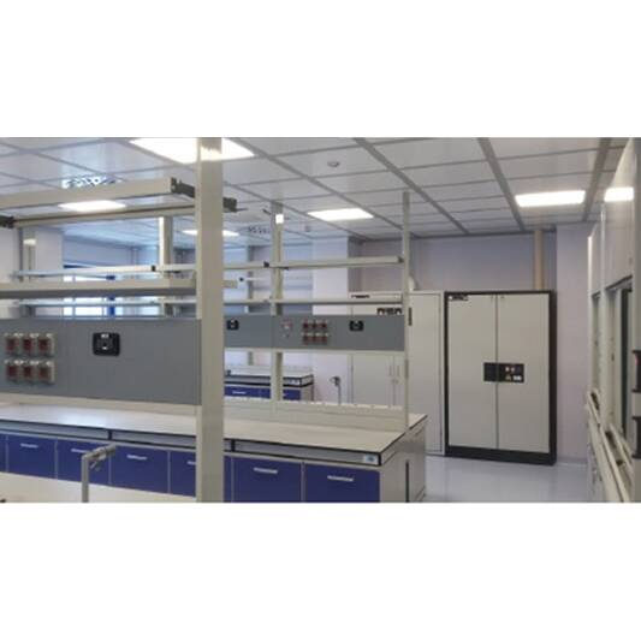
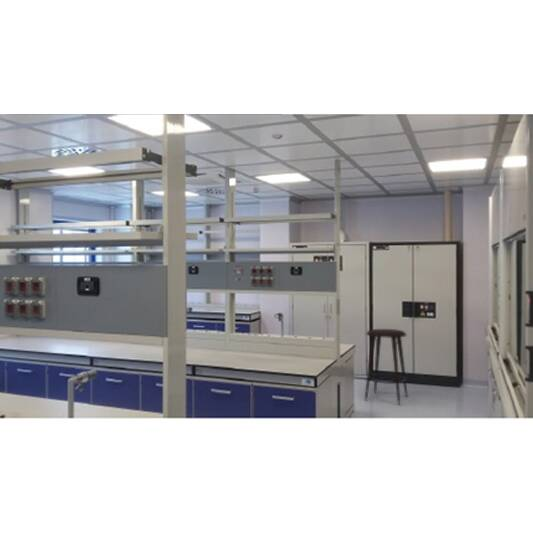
+ stool (378, 364)
